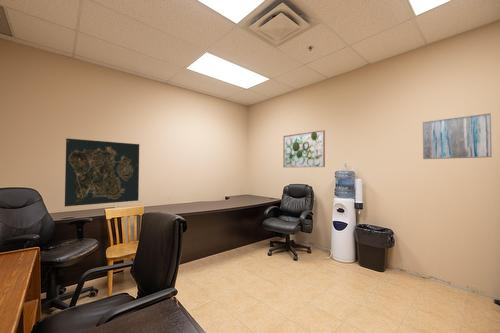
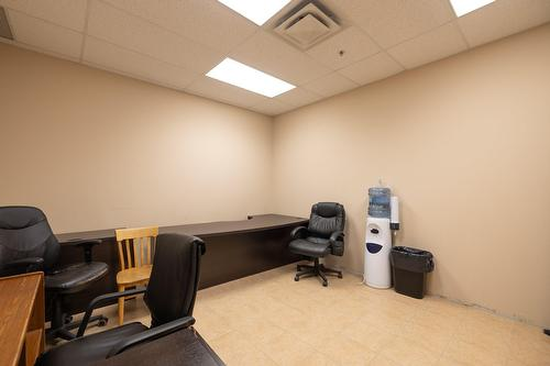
- wall art (302, 150)
- wall art (454, 138)
- map (105, 172)
